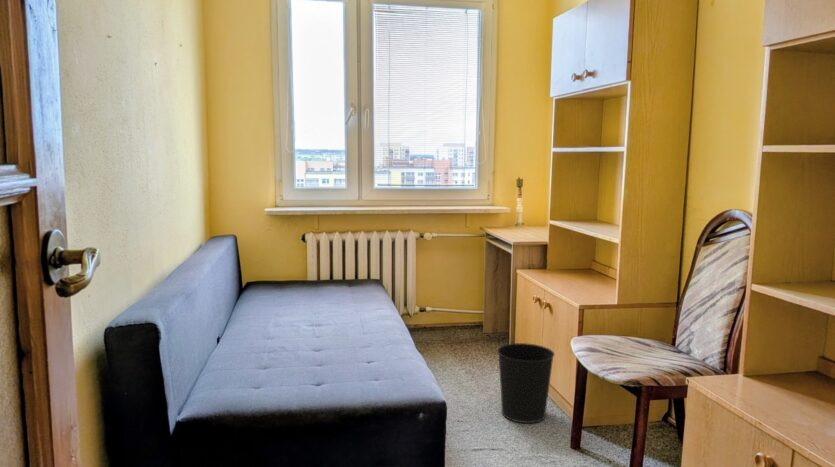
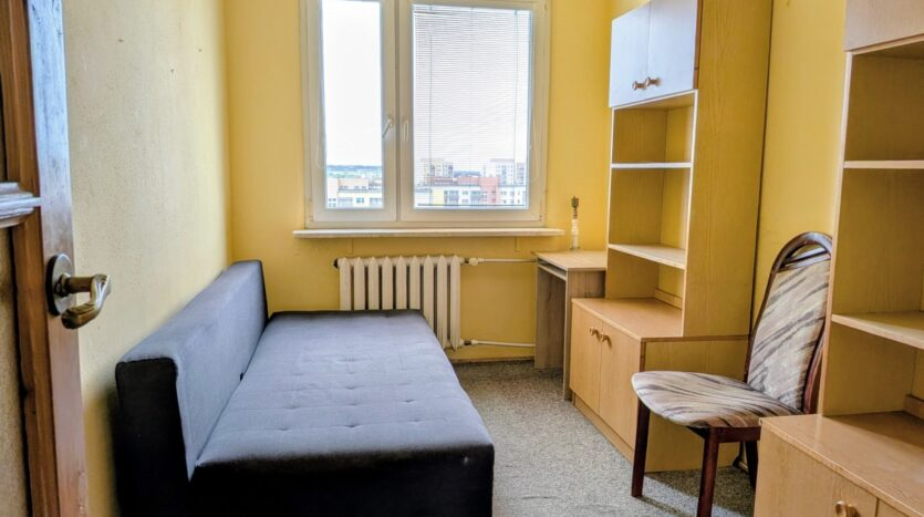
- wastebasket (524, 383)
